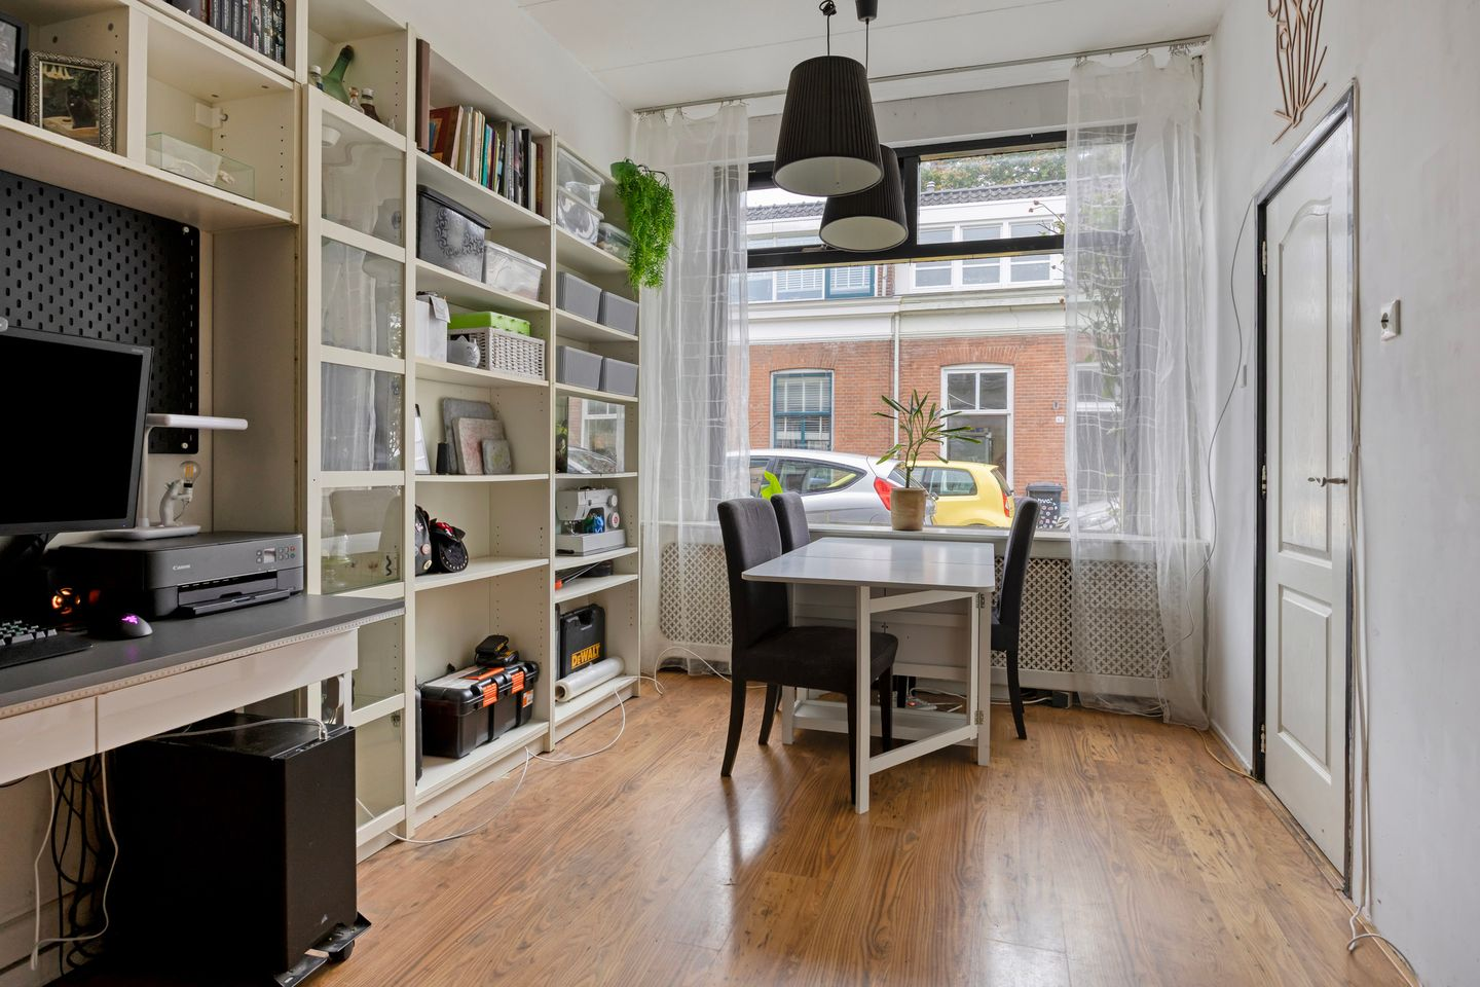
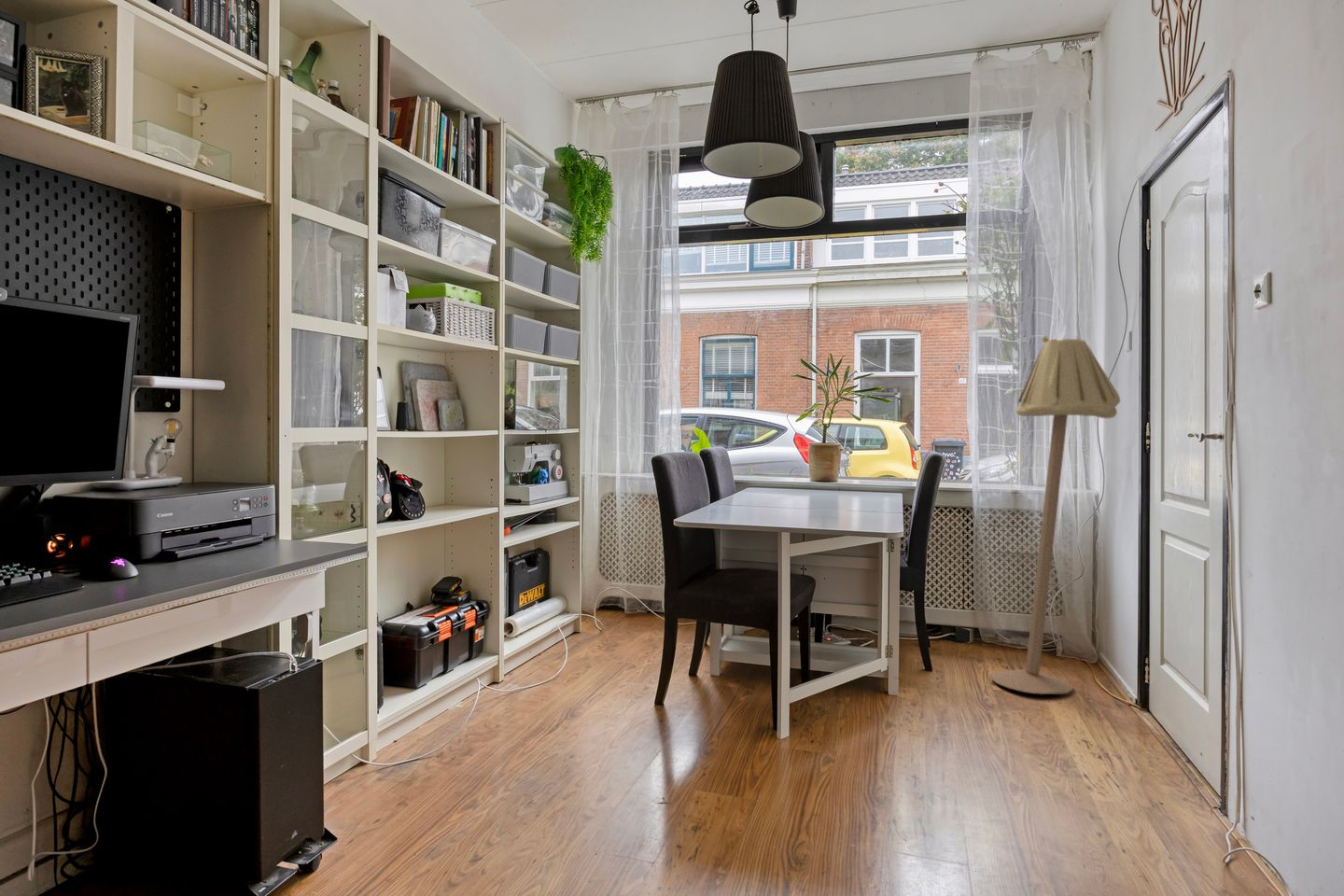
+ floor lamp (1054, 511)
